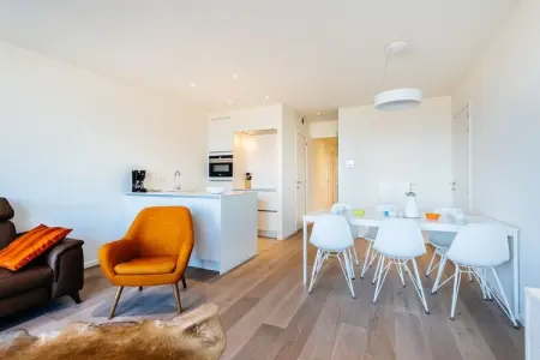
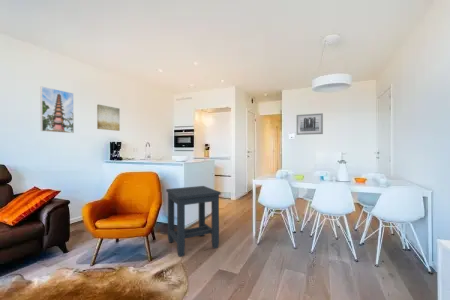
+ side table (199, 217)
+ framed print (58, 111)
+ wall art (309, 124)
+ wall art (108, 118)
